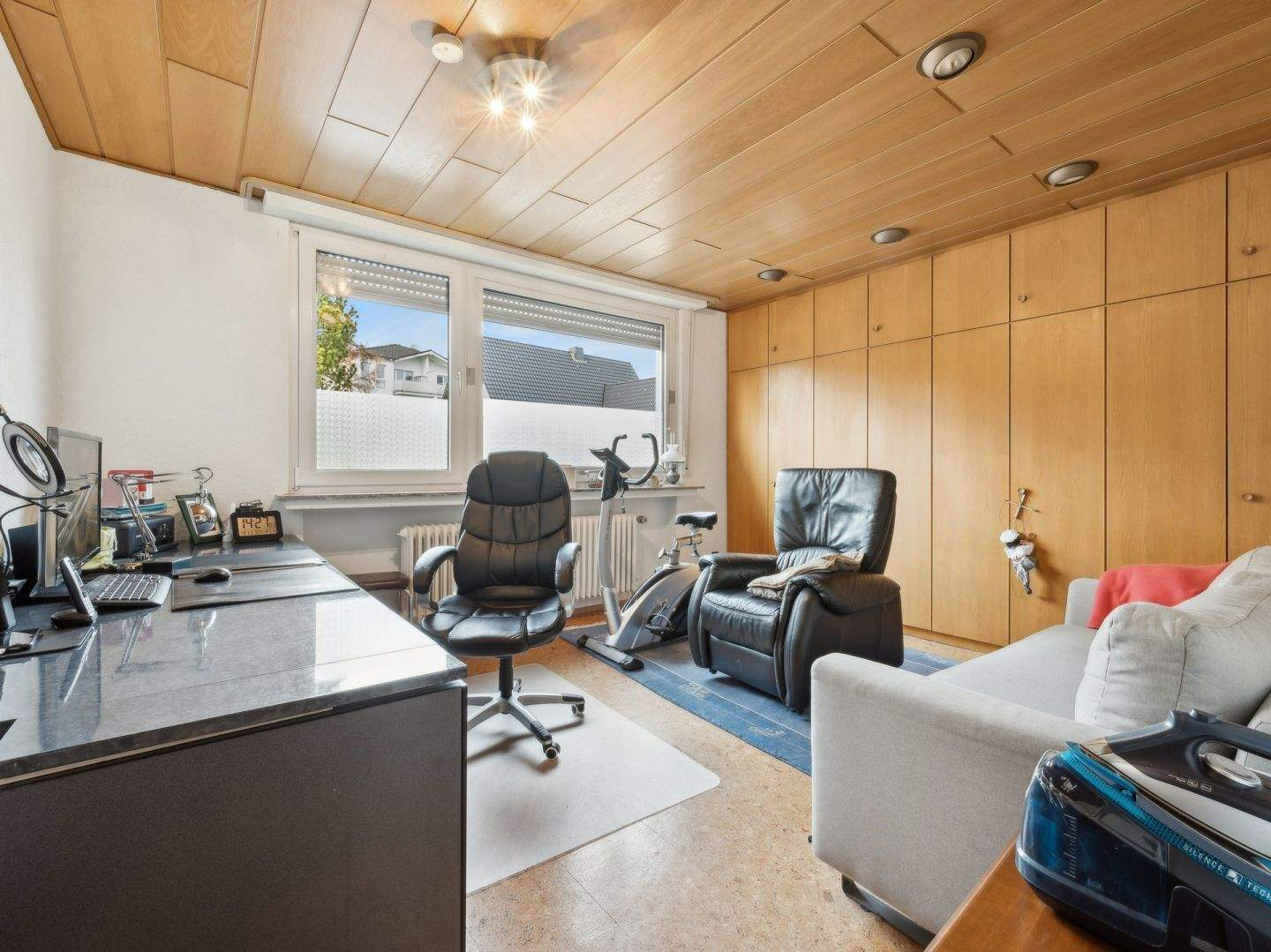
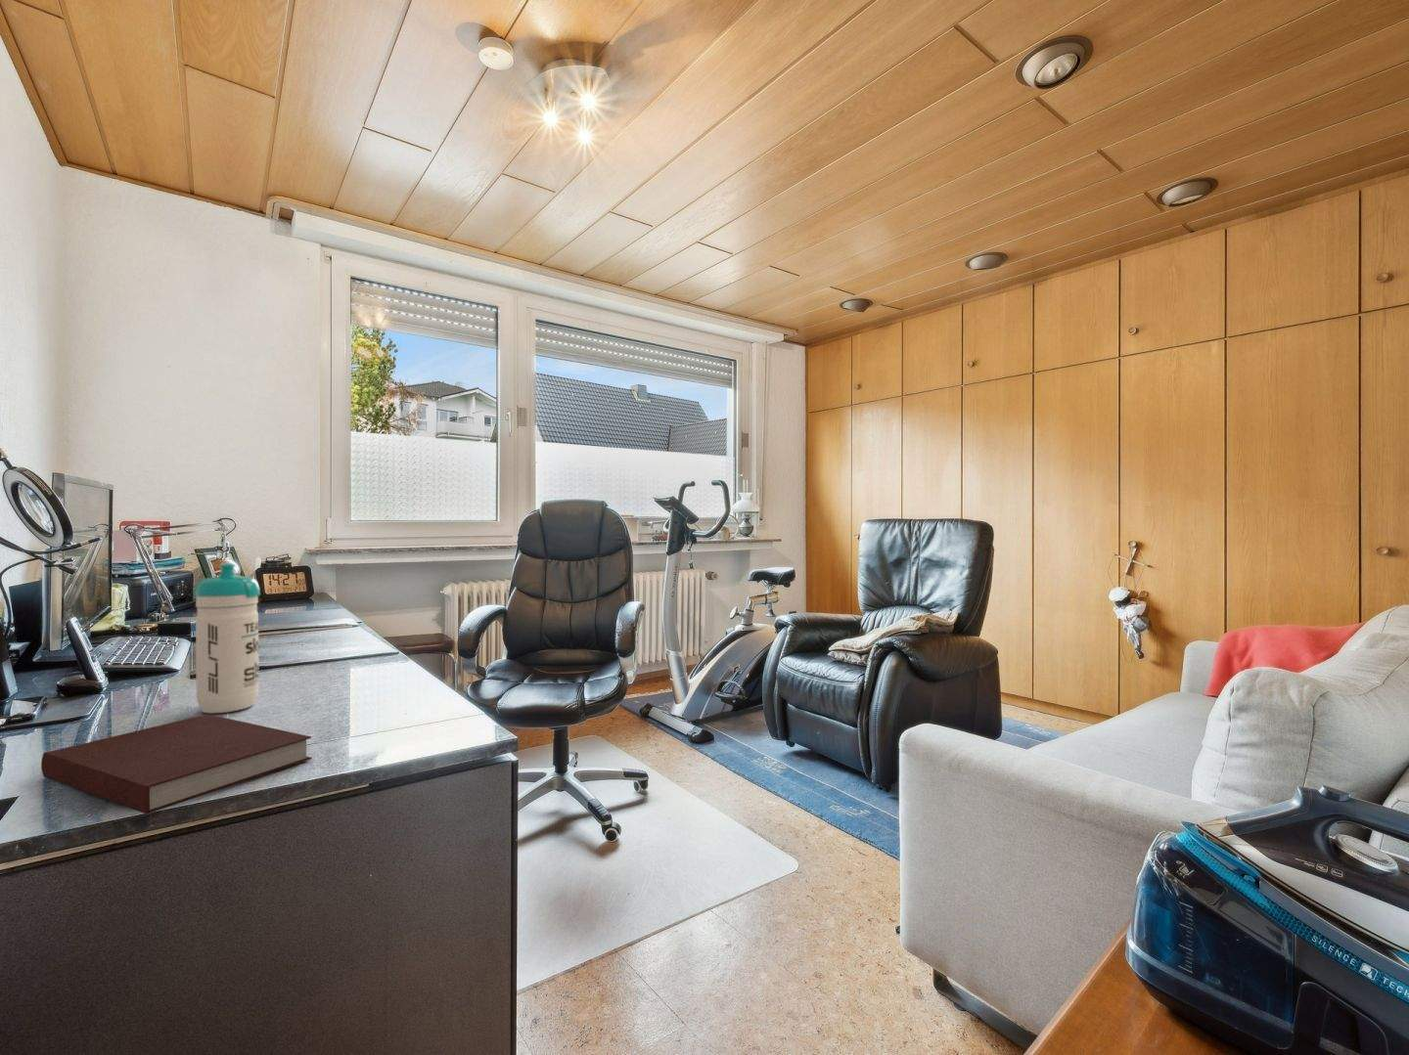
+ water bottle (227, 635)
+ notebook (181, 756)
